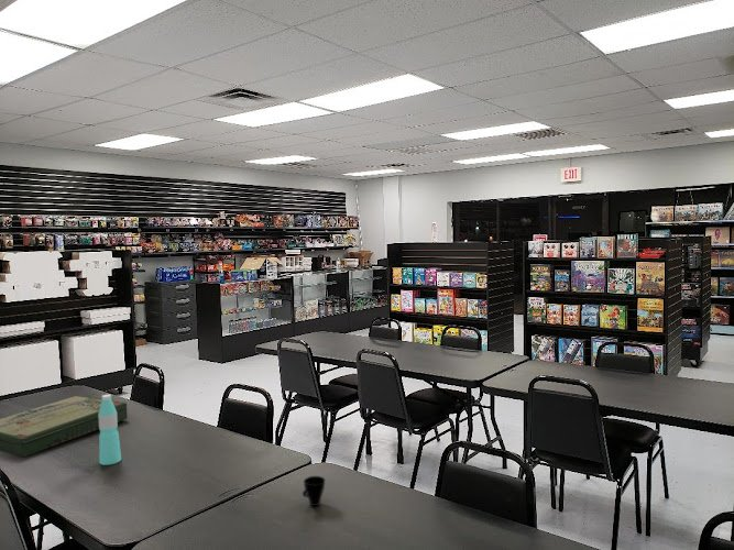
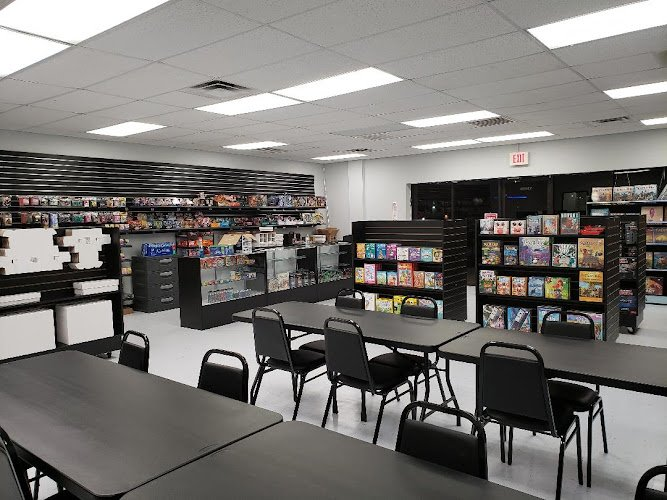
- board game (53, 421)
- cup (313, 493)
- water bottle (108, 428)
